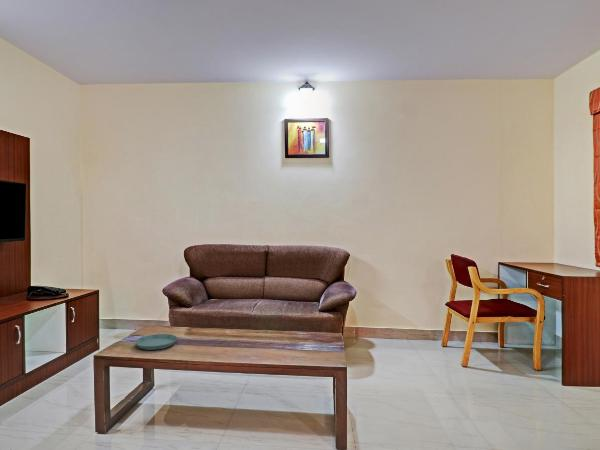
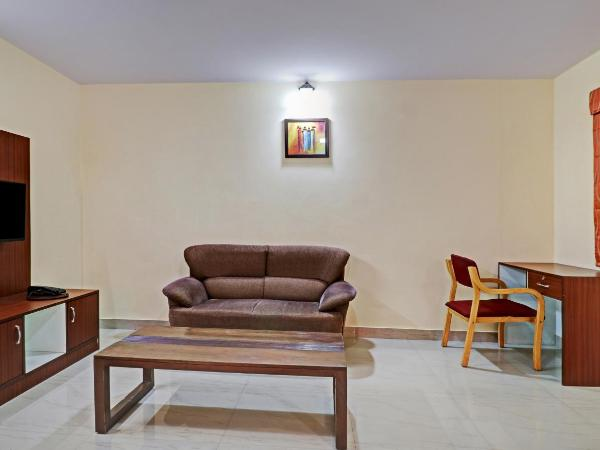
- saucer (156, 342)
